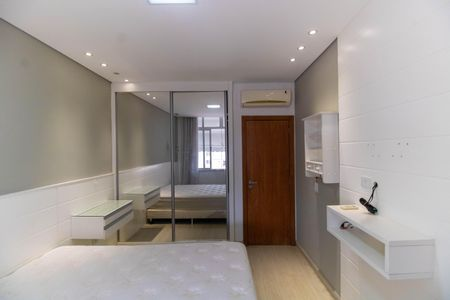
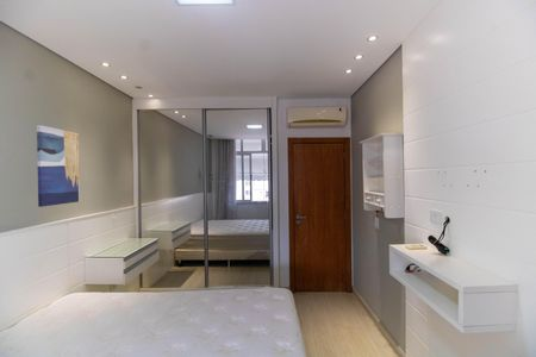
+ wall art (60, 167)
